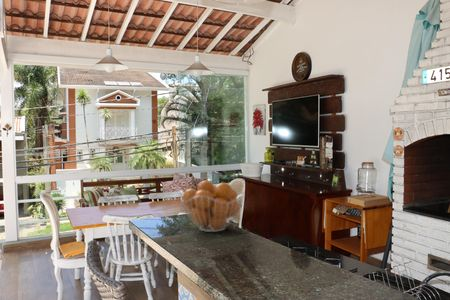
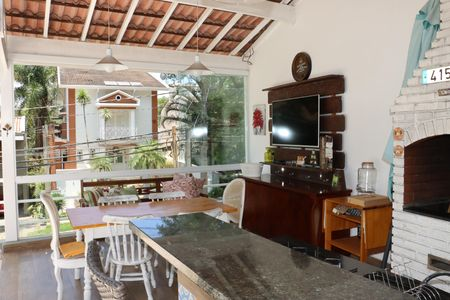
- fruit basket (212, 205)
